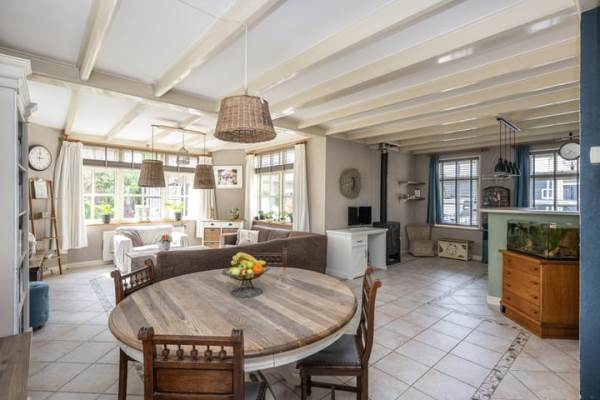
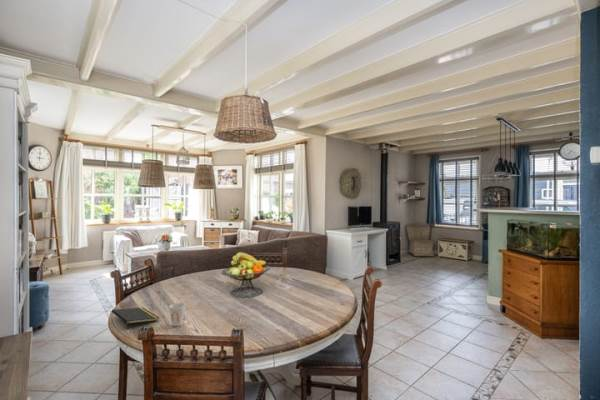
+ cup (177, 314)
+ notepad (135, 314)
